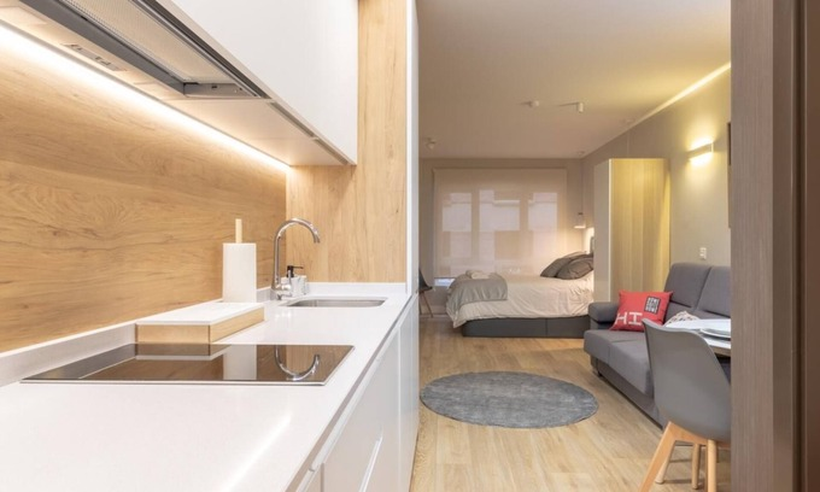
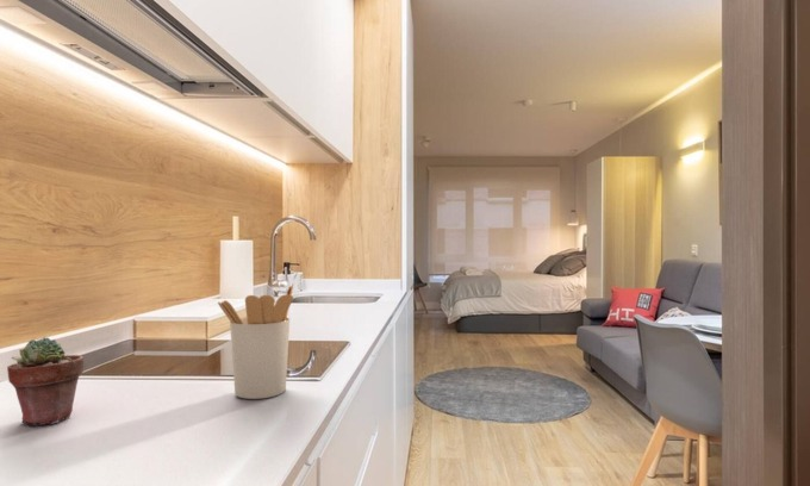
+ potted succulent (46, 378)
+ utensil holder (263, 339)
